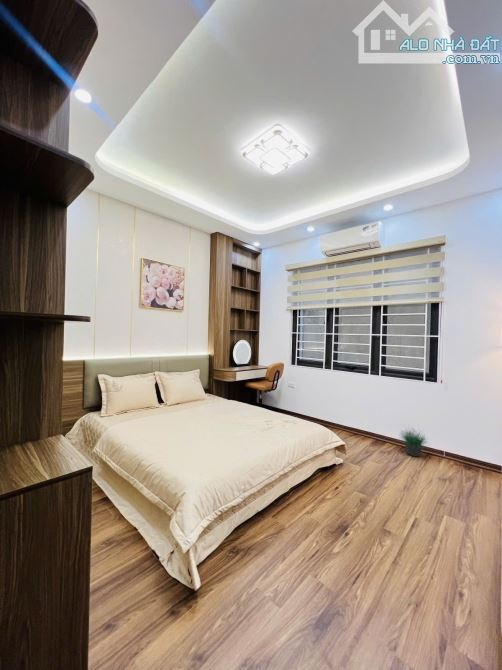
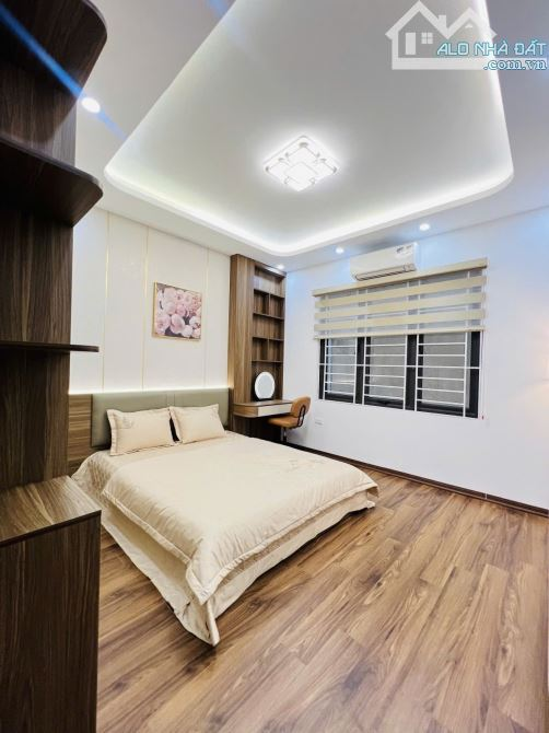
- potted plant (413, 438)
